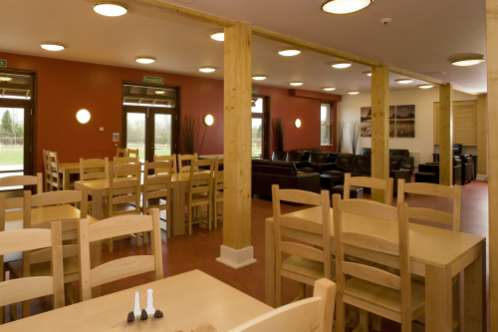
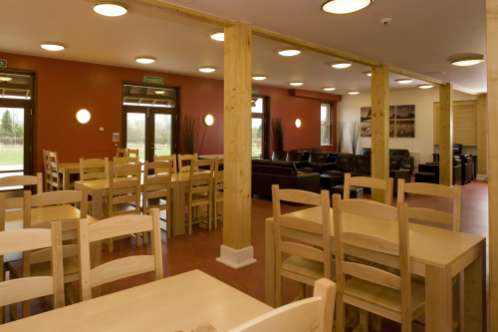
- salt and pepper shaker set (147, 304)
